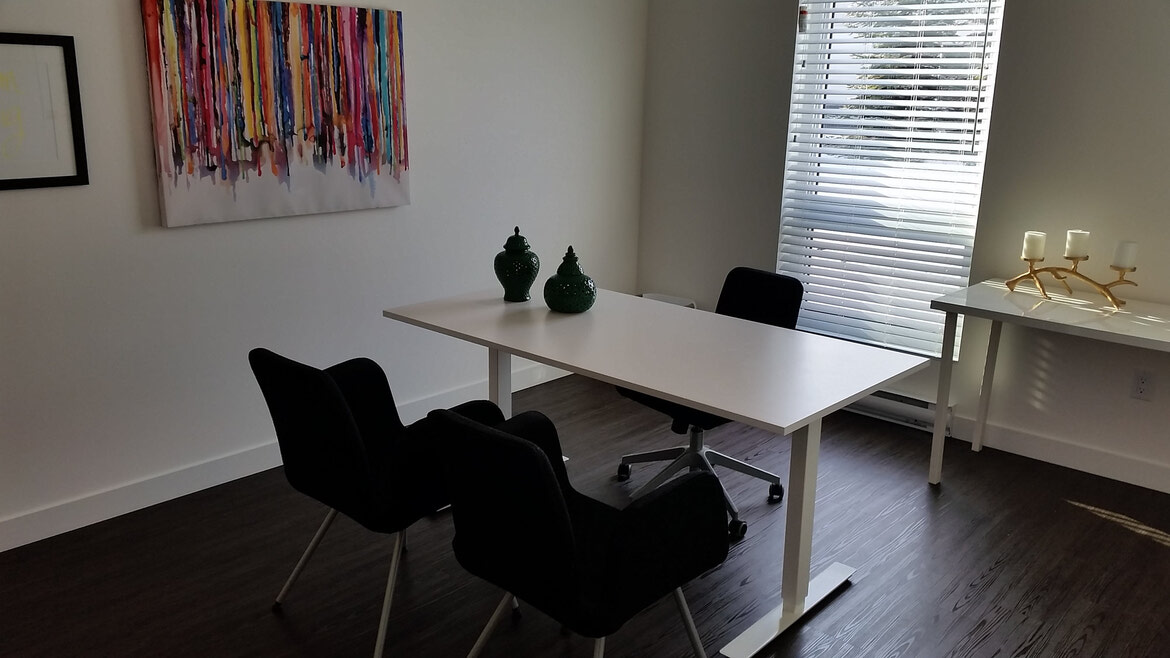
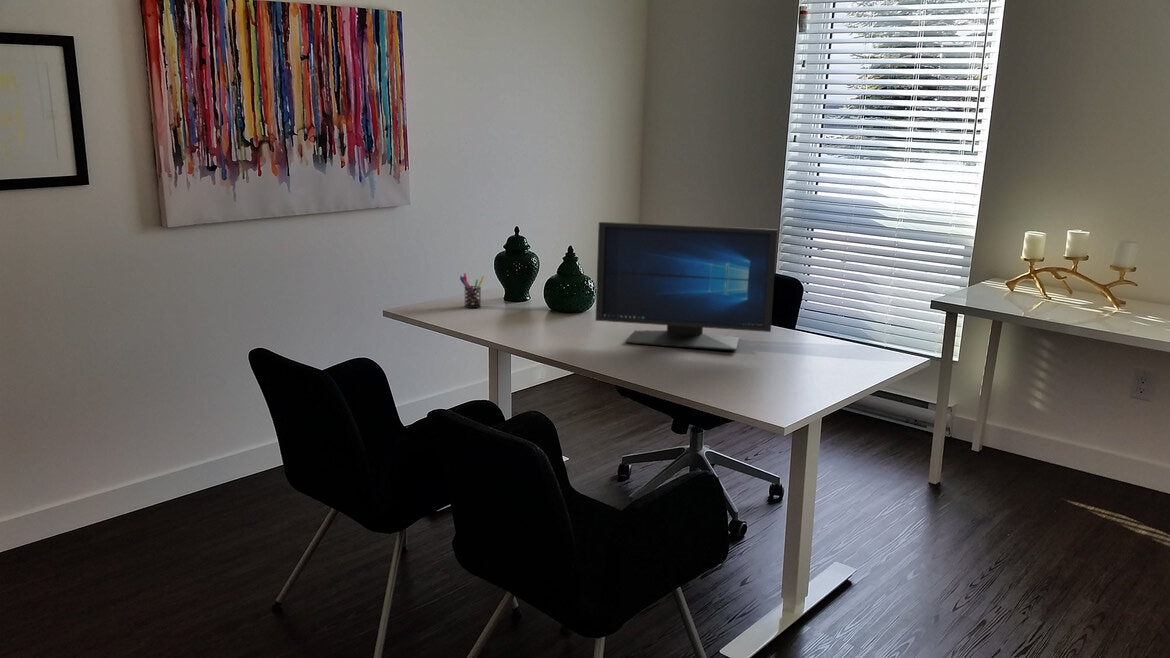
+ monitor (686, 283)
+ pen holder (472, 290)
